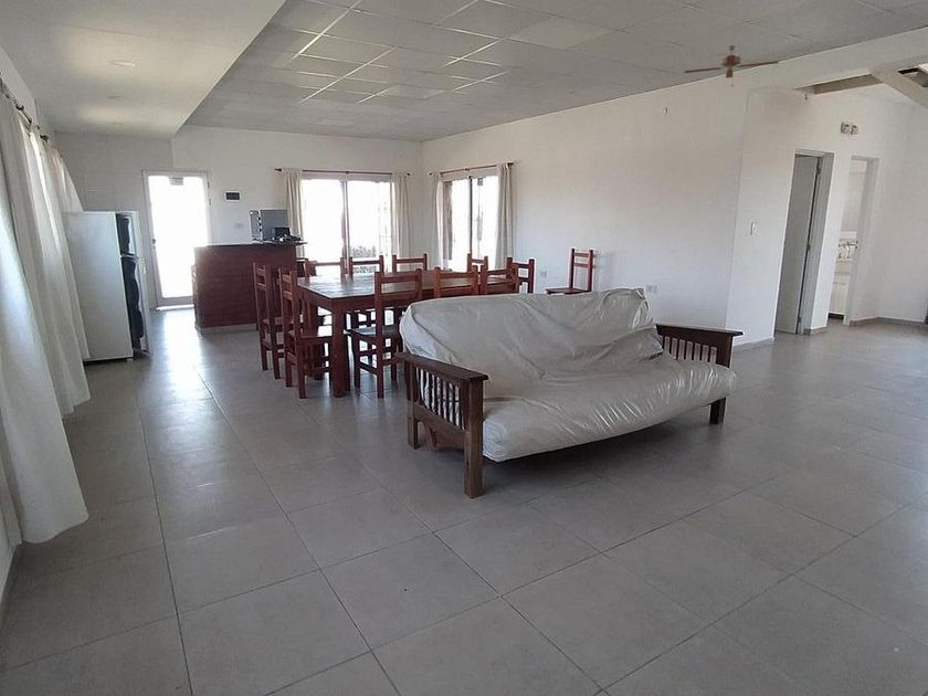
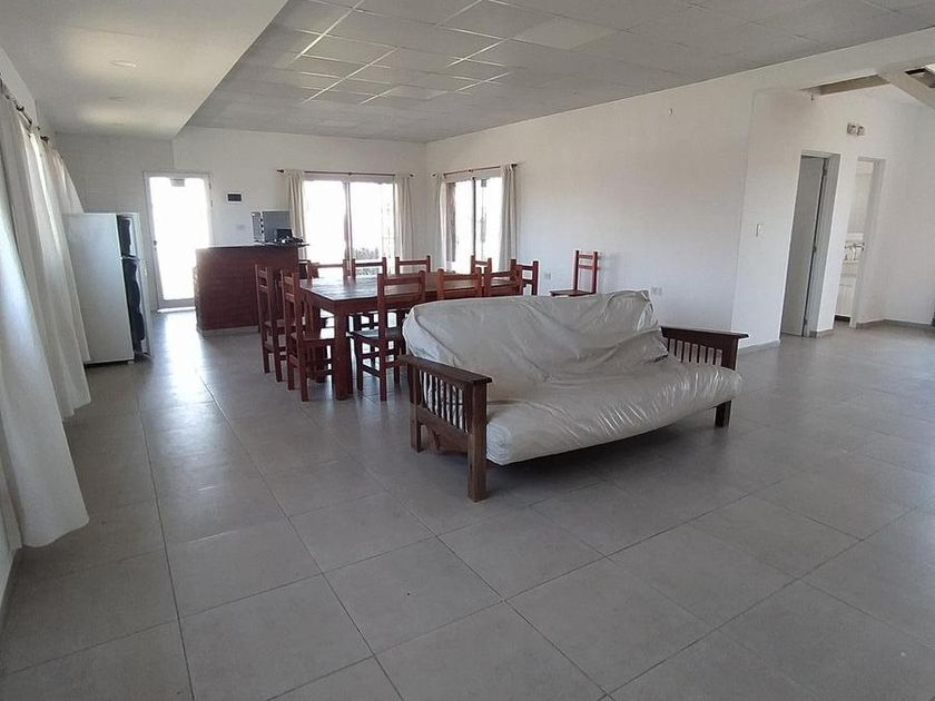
- ceiling fan (729, 66)
